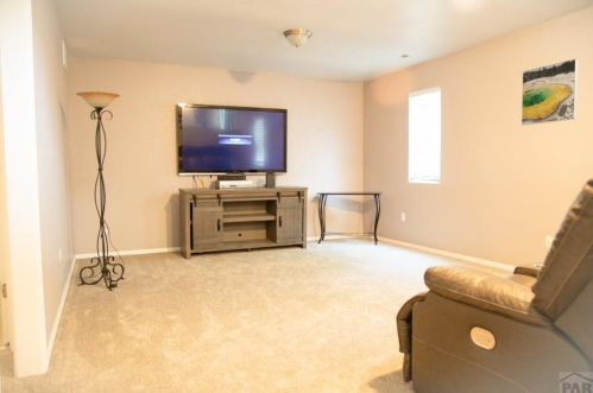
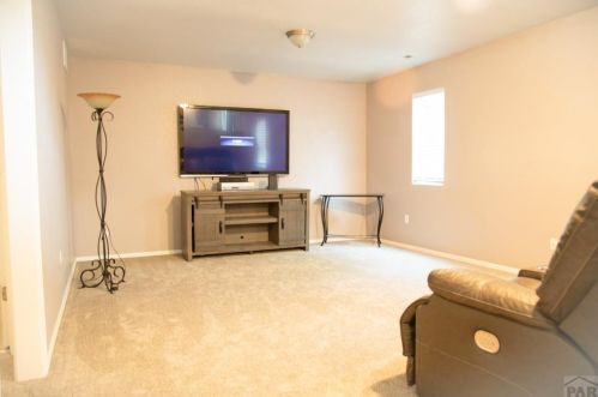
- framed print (548, 94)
